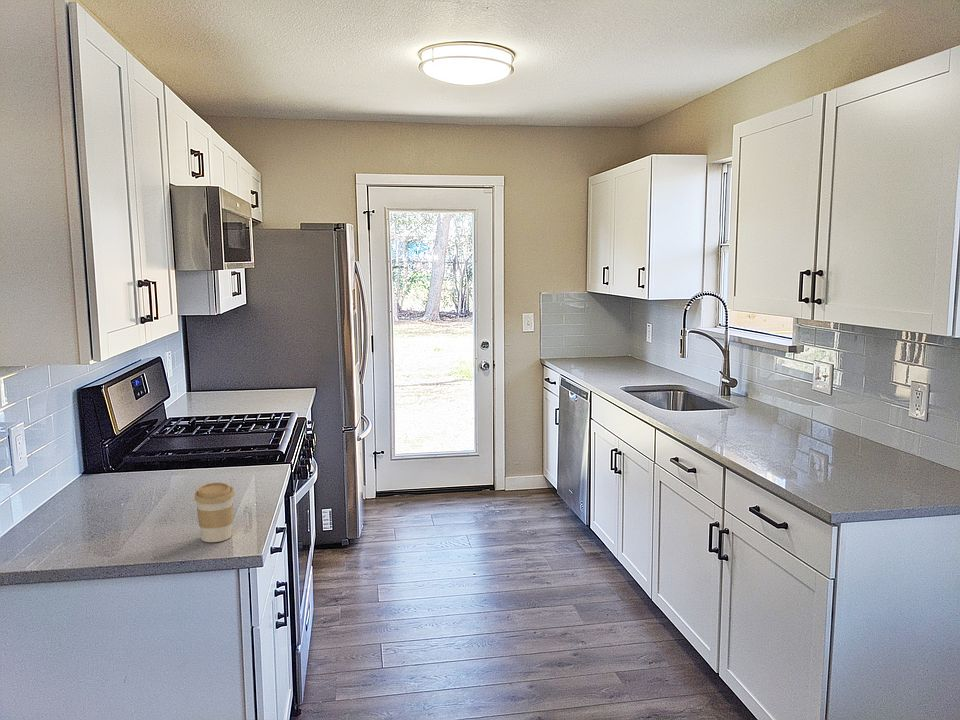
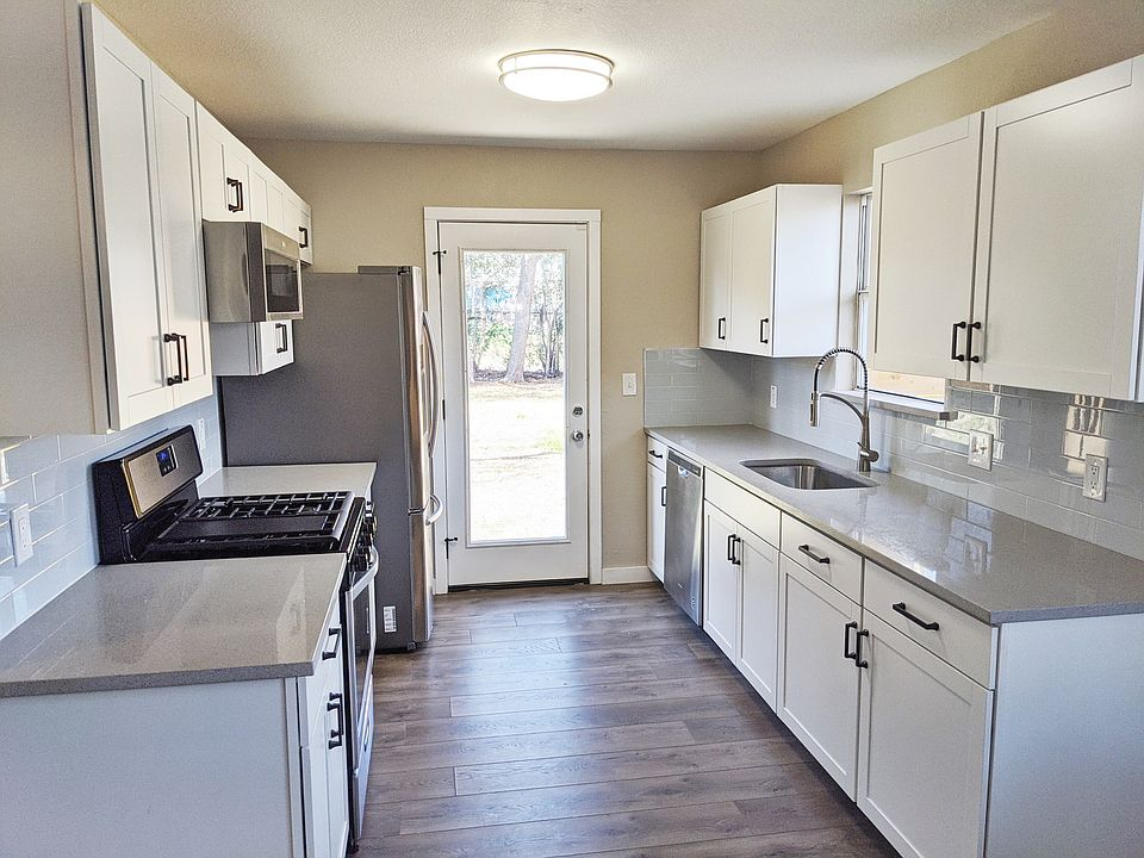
- coffee cup (215, 511)
